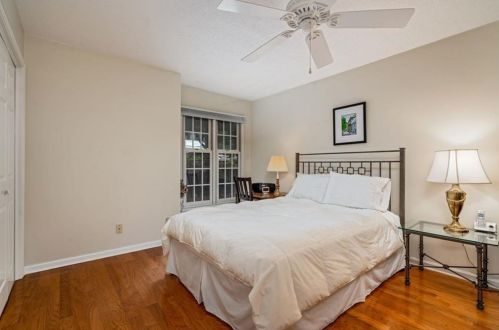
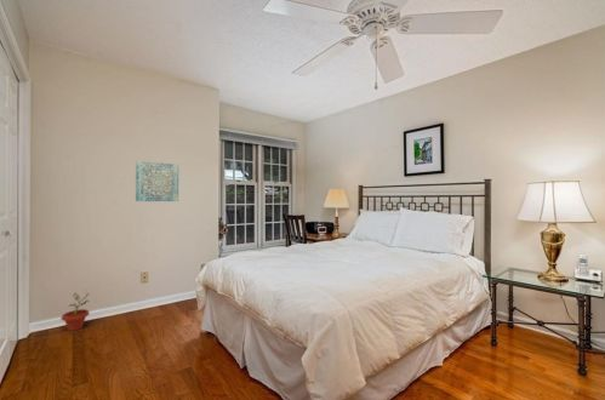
+ wall art (158, 182)
+ potted plant (76, 310)
